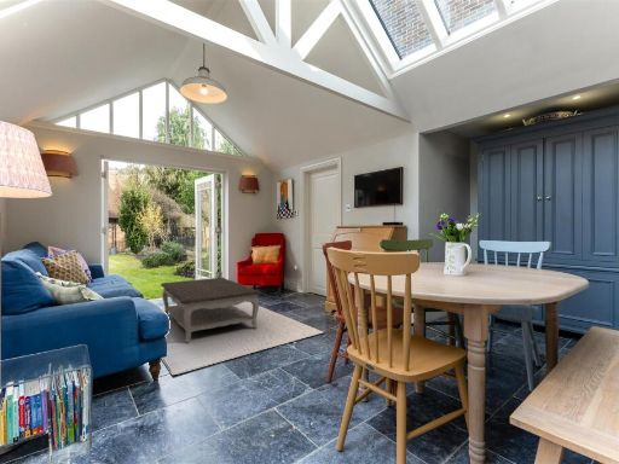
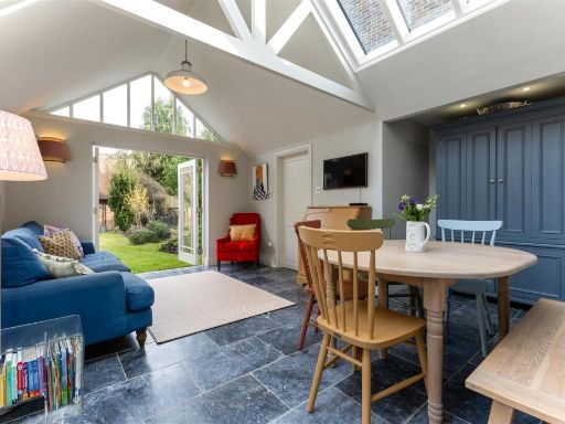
- coffee table (207, 303)
